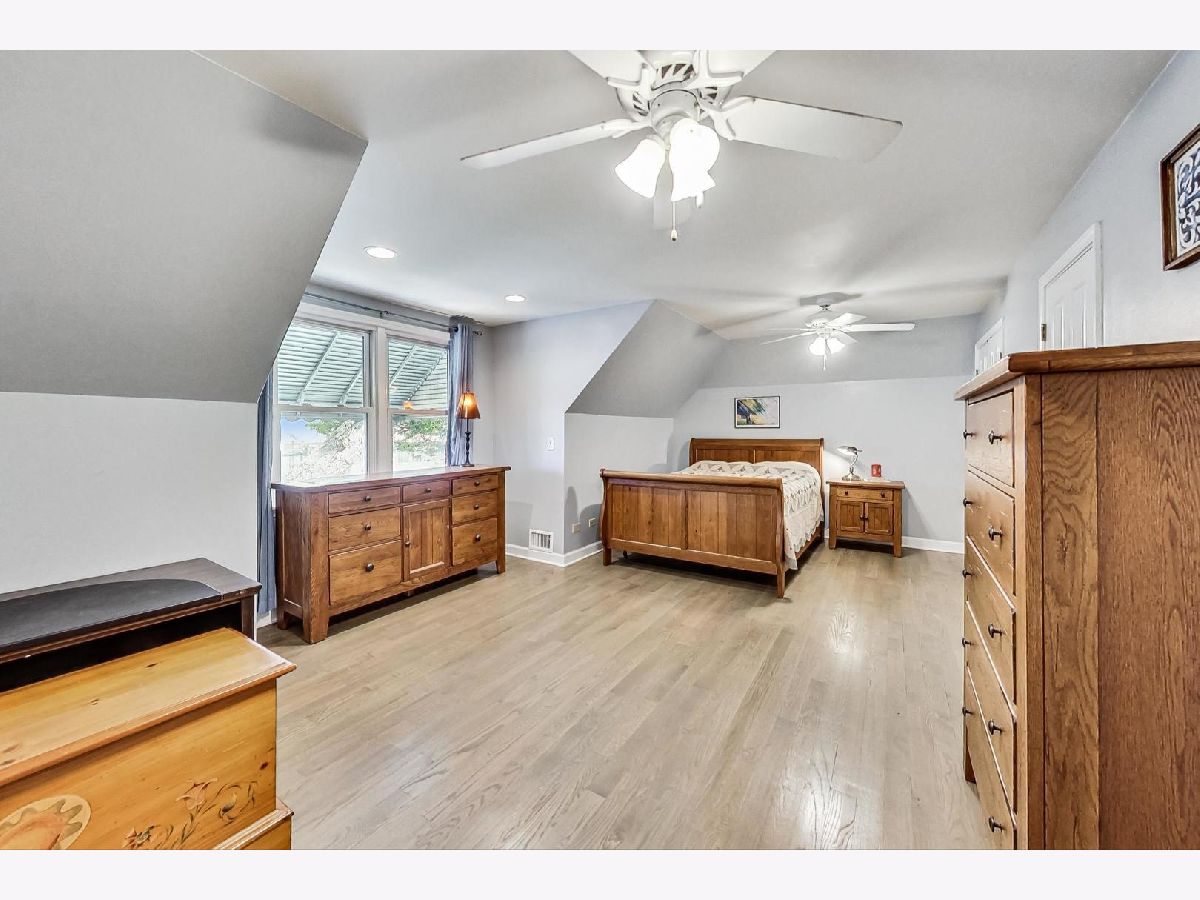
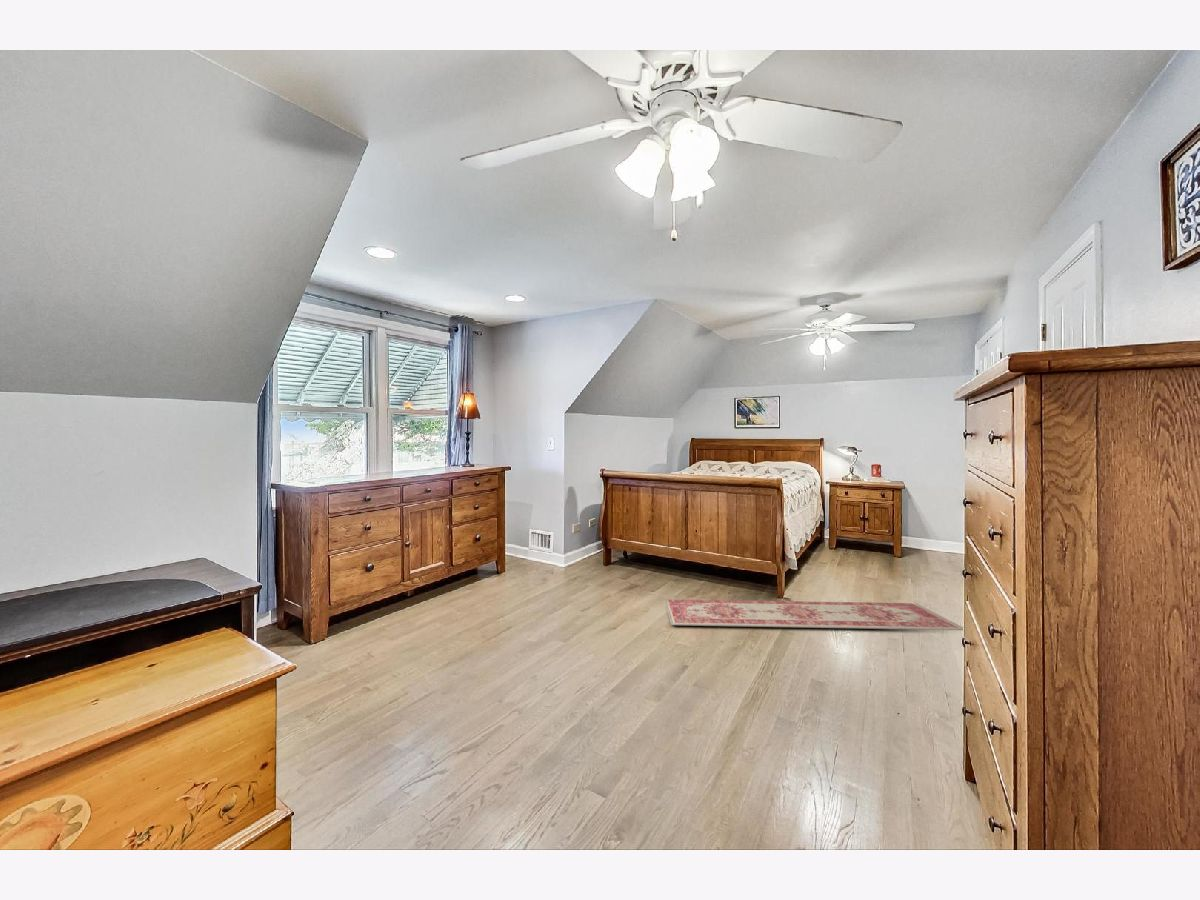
+ rug (800, 612)
